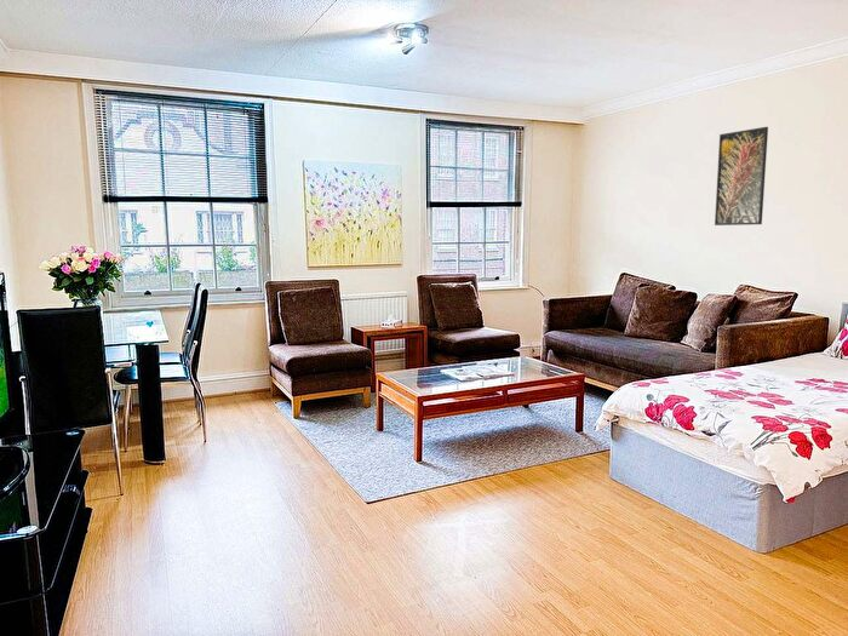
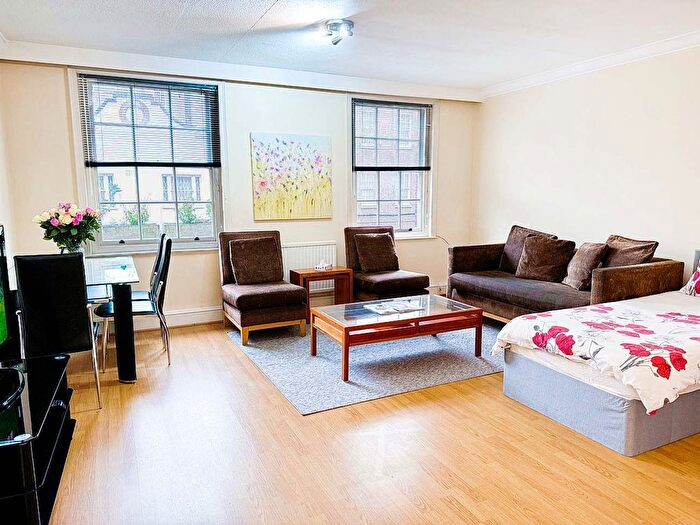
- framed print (740, 178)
